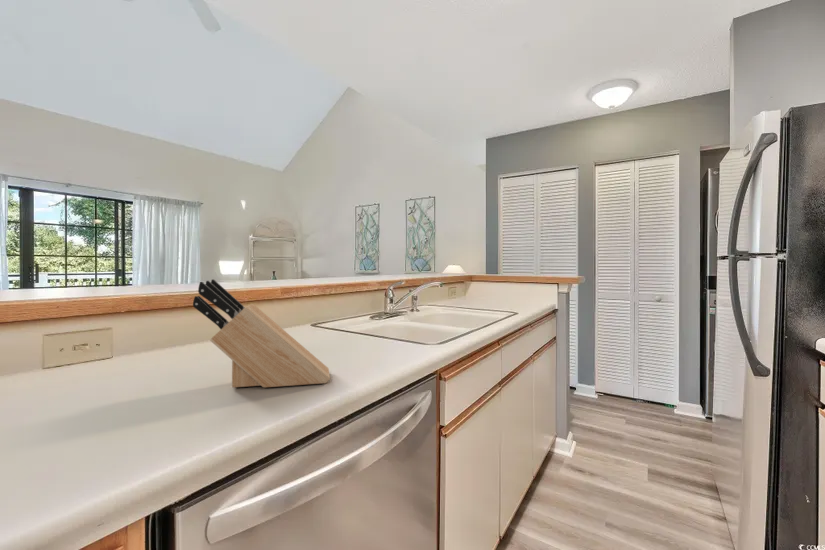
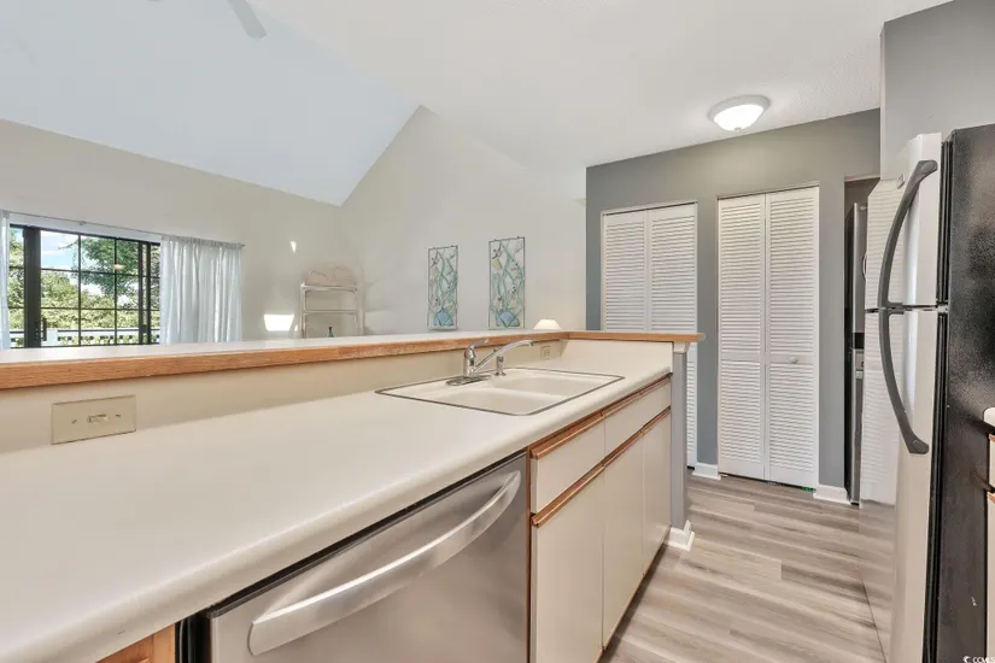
- knife block (264, 330)
